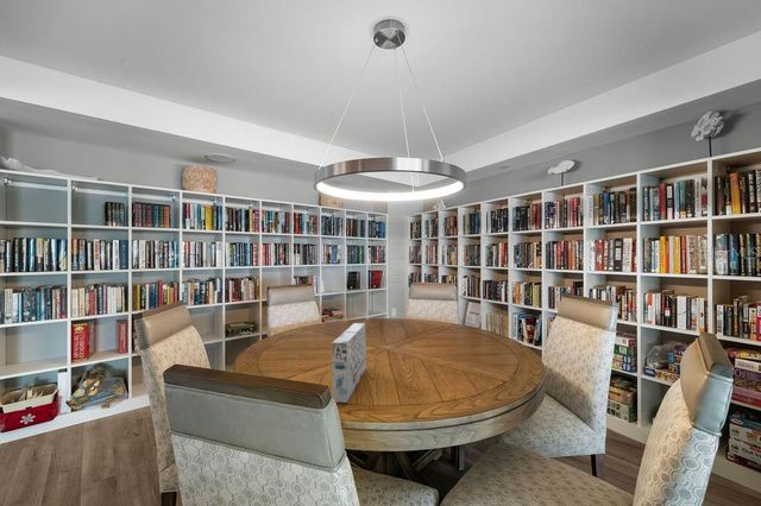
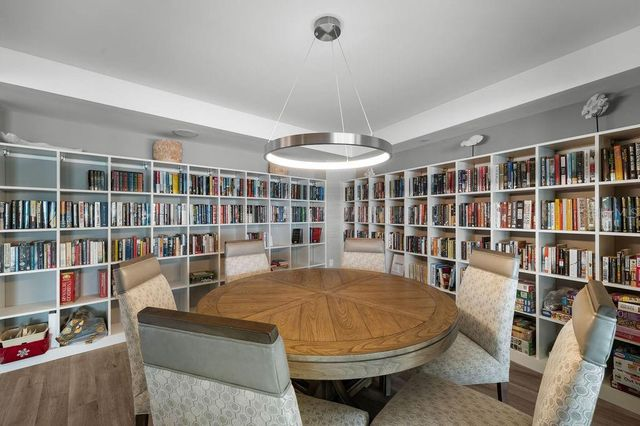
- board game (351, 356)
